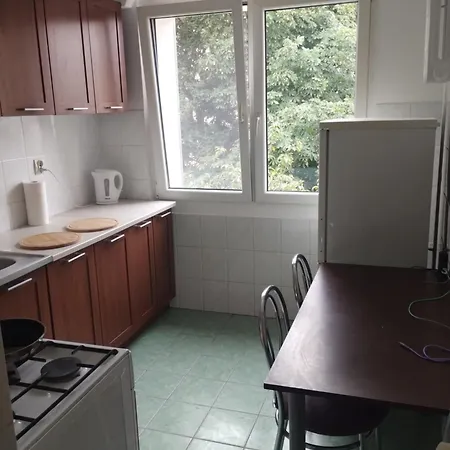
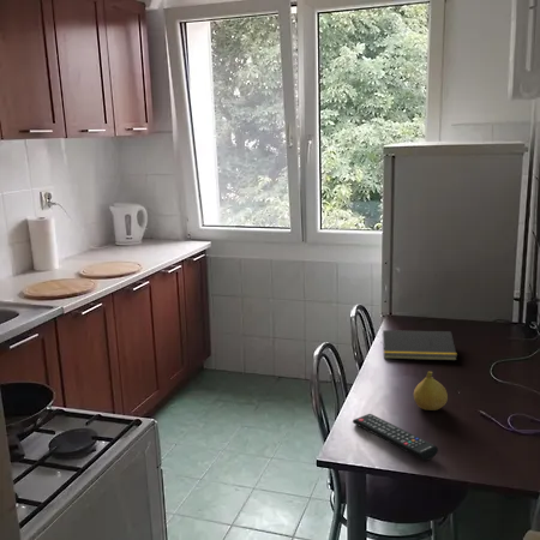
+ remote control (392, 436)
+ fruit (430, 389)
+ notepad (418, 344)
